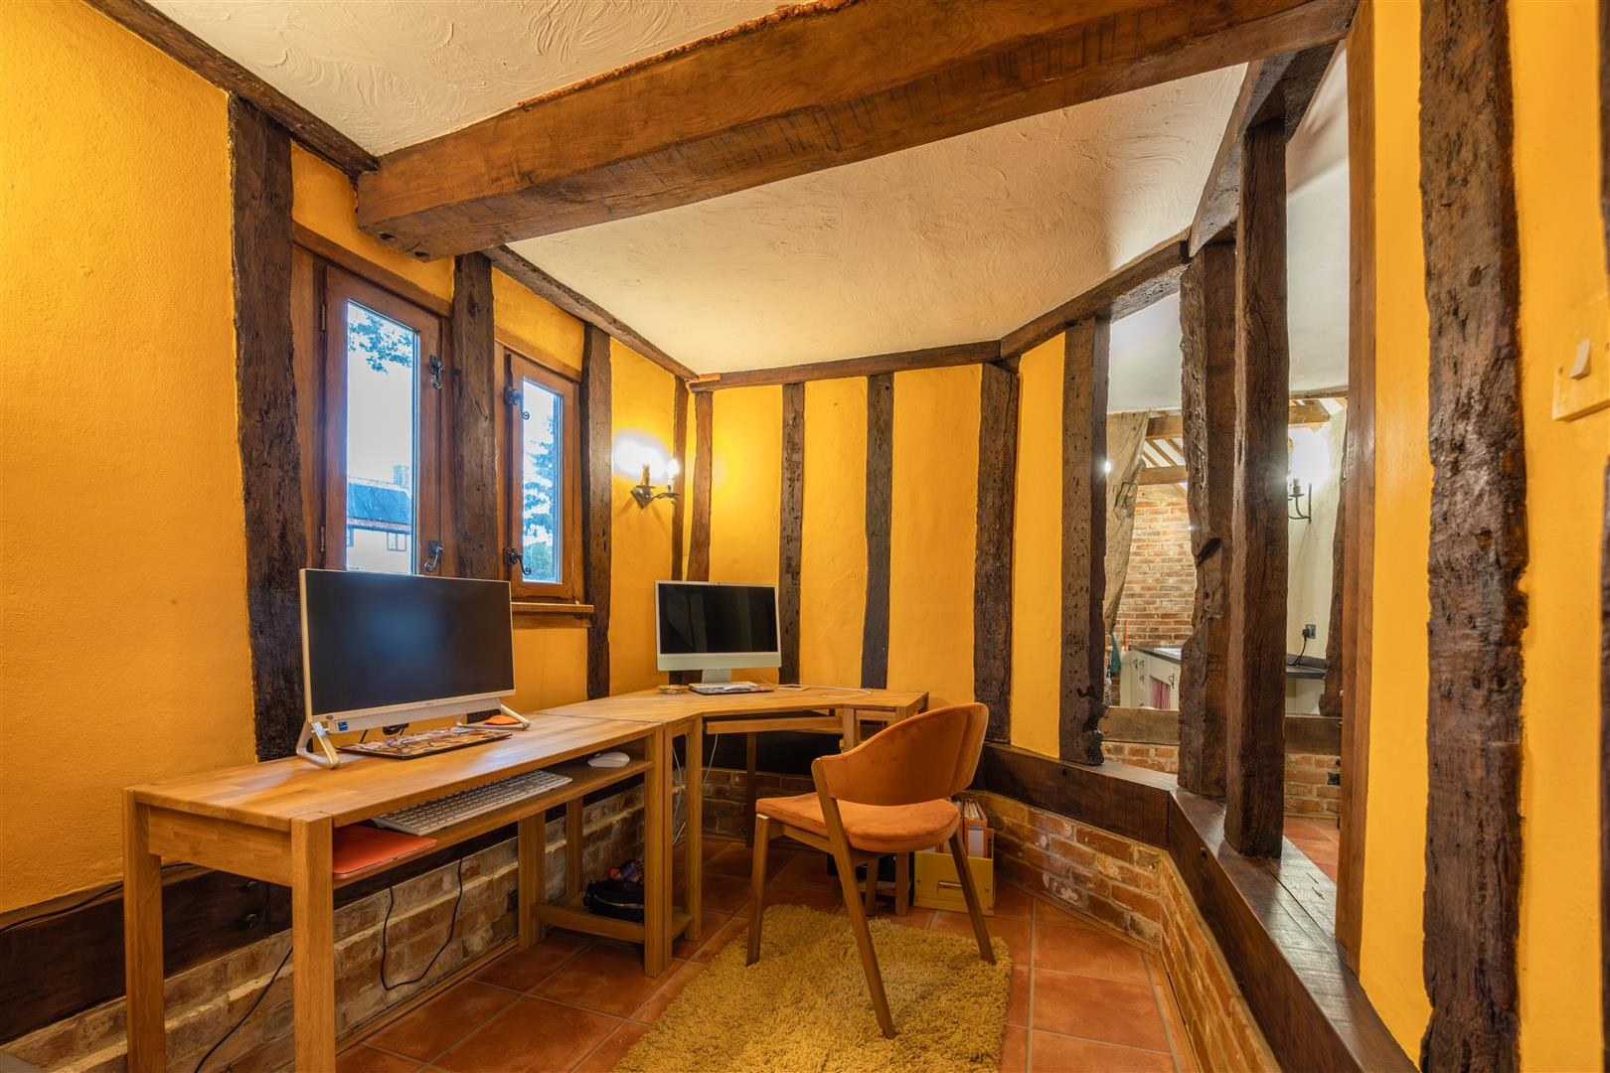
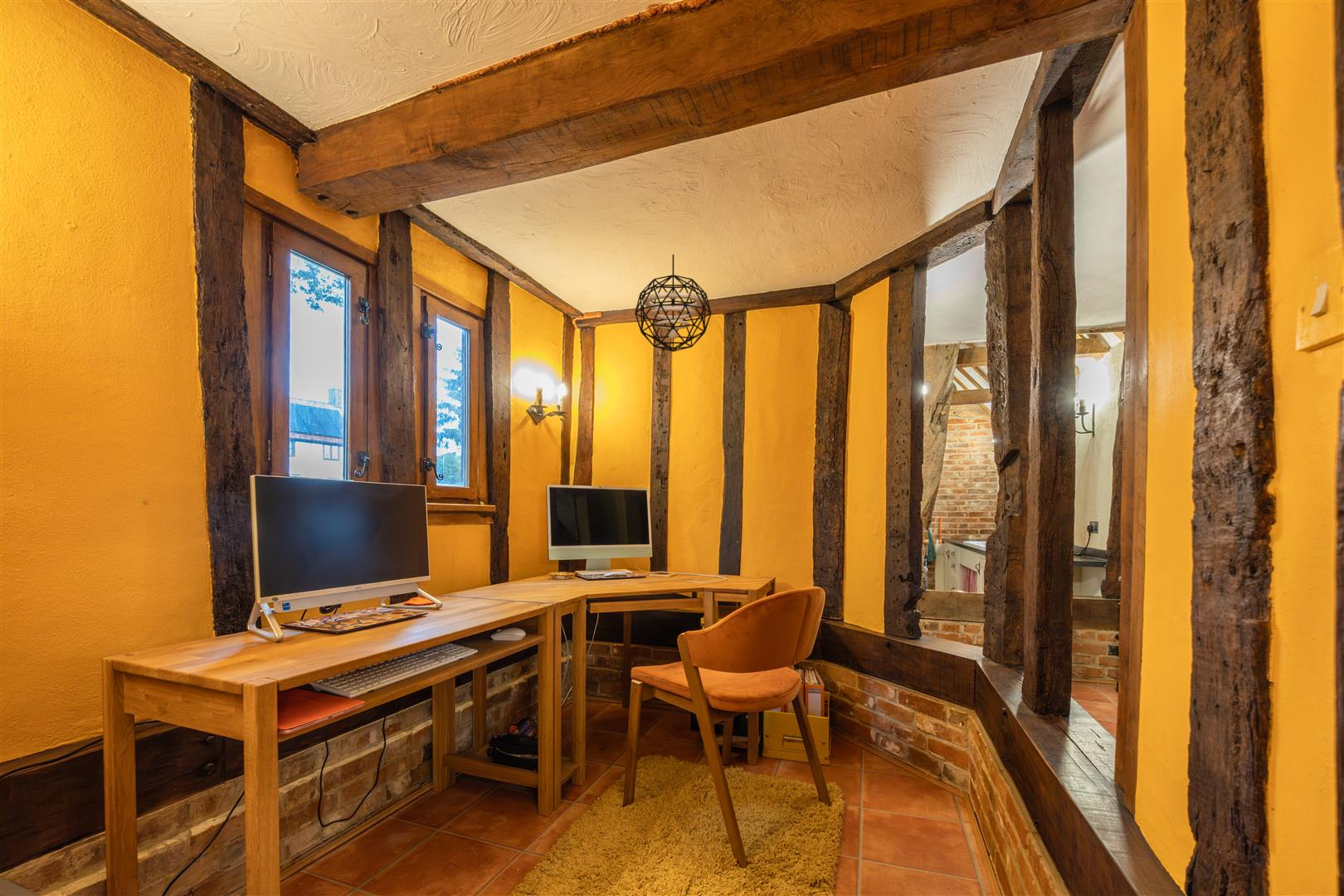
+ pendant light (673, 303)
